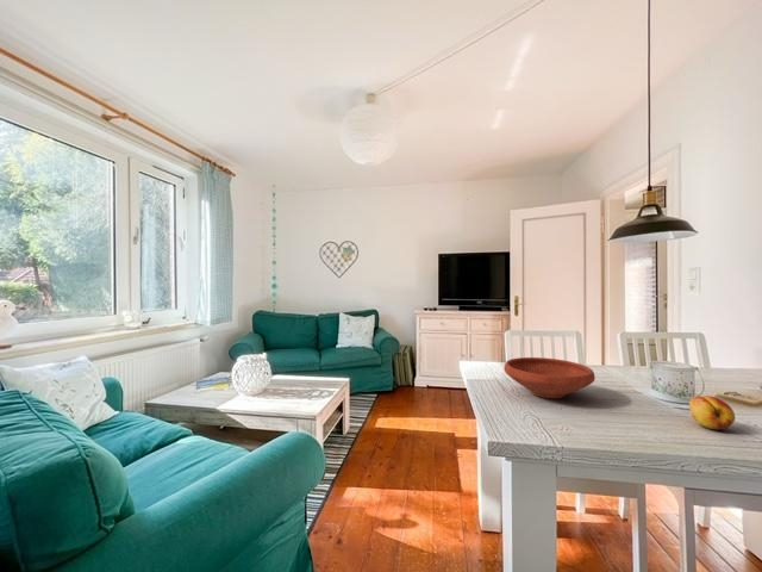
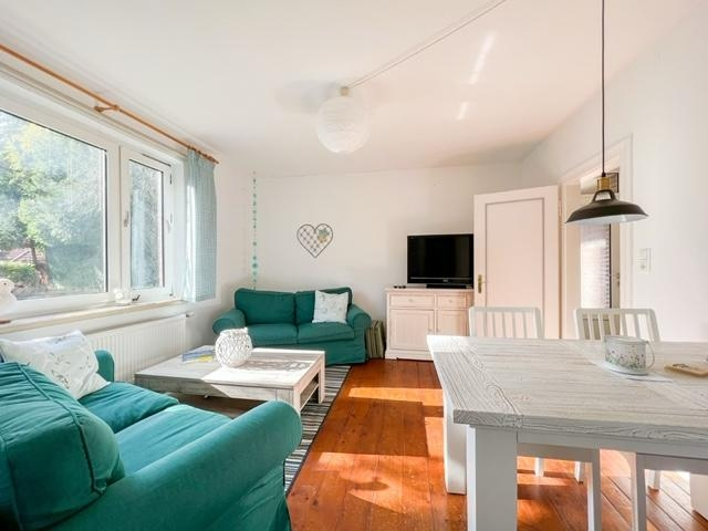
- bowl (546, 379)
- fruit (711, 411)
